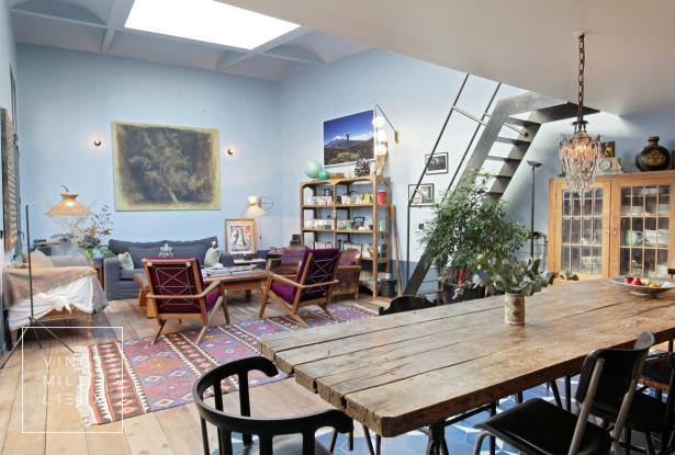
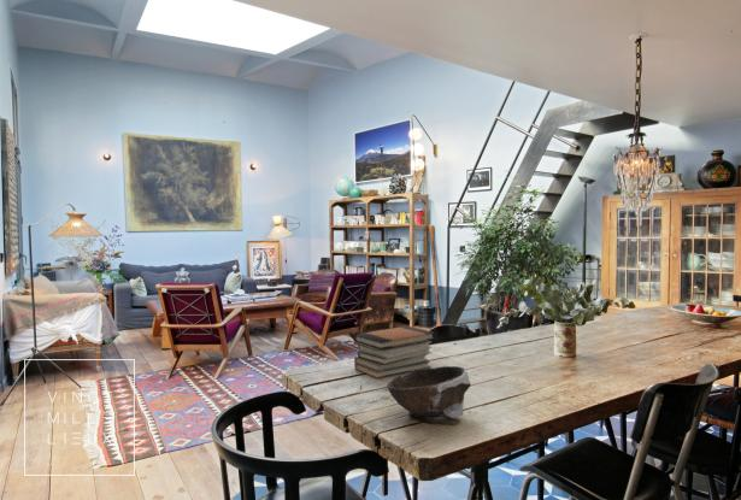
+ bowl (429, 392)
+ book stack (394, 351)
